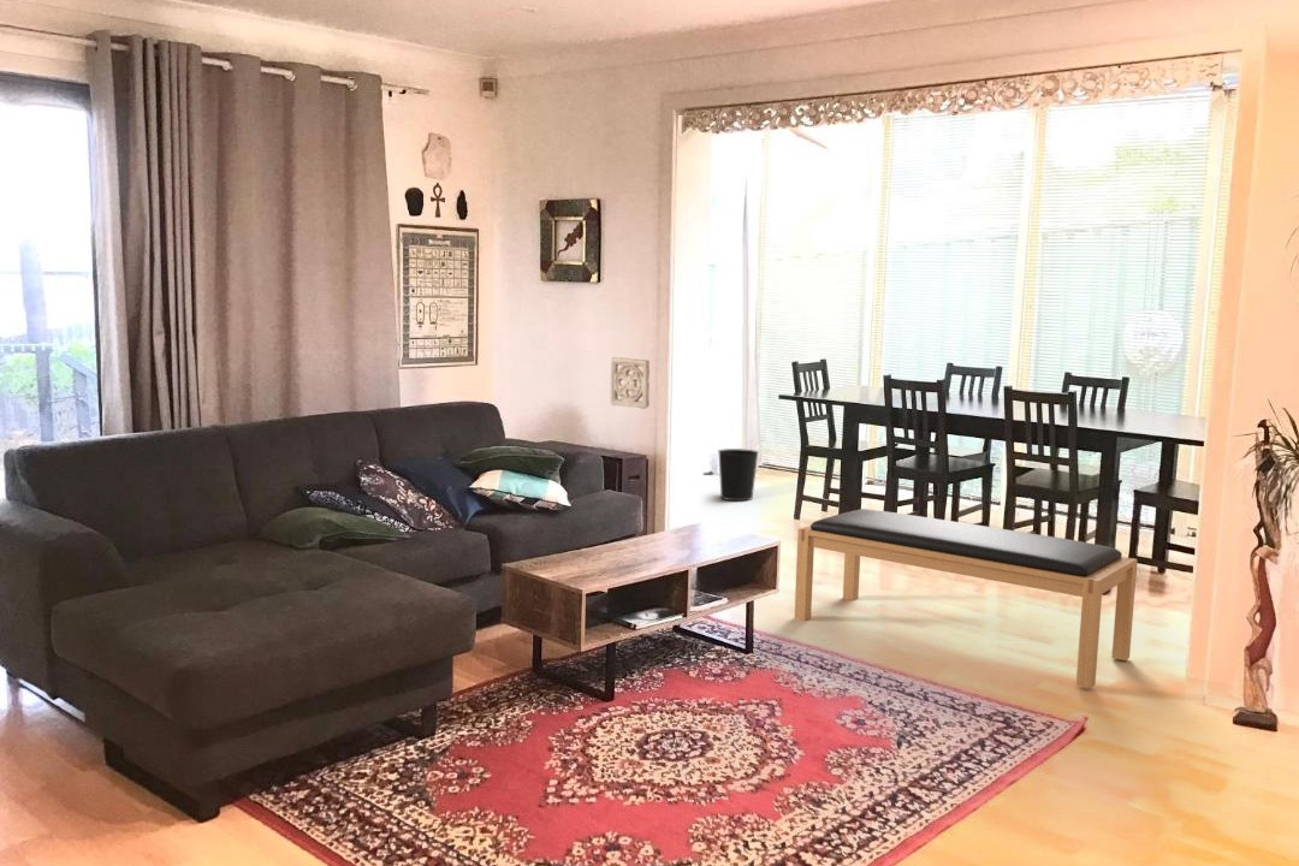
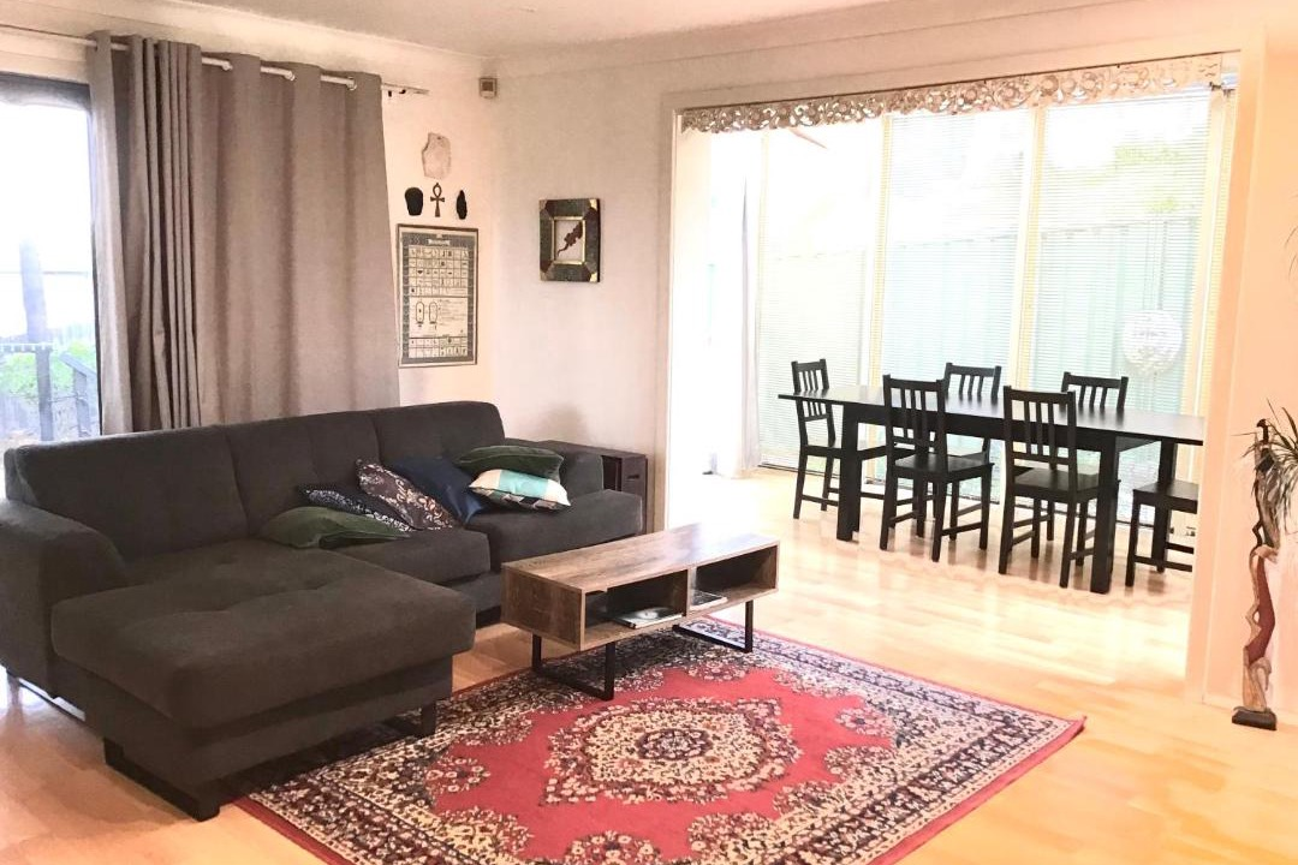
- wastebasket (737, 474)
- wall ornament (629, 382)
- bench (960, 574)
